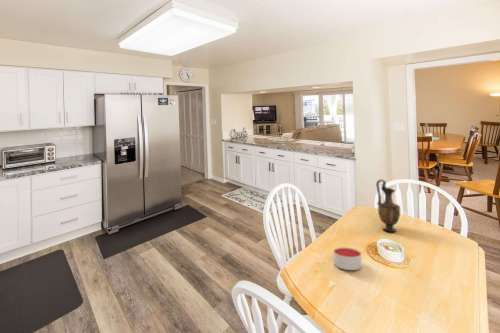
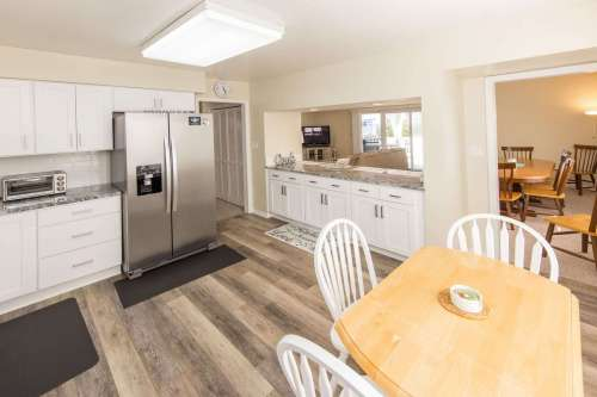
- candle (347, 257)
- vase (388, 204)
